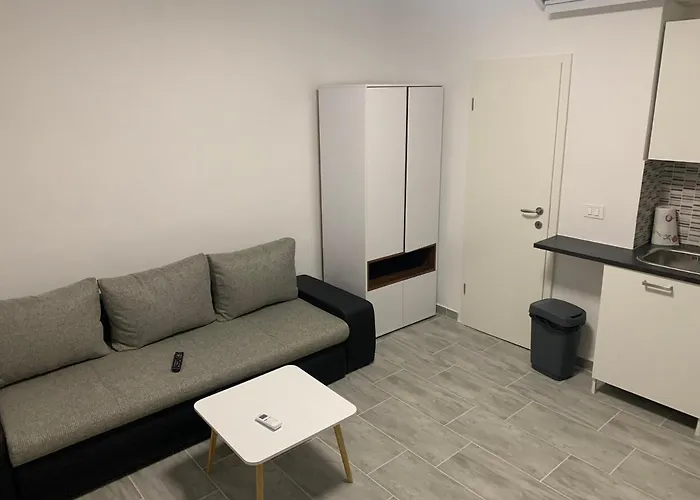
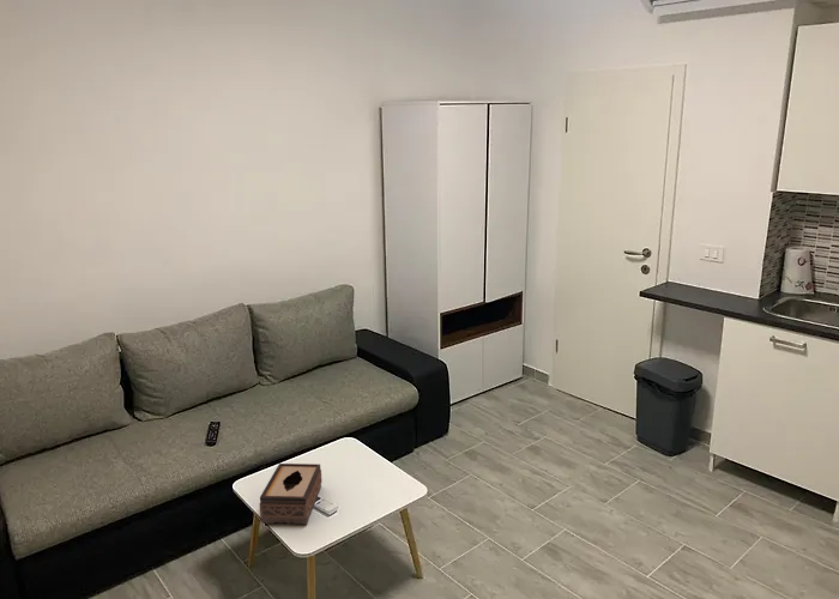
+ tissue box (291, 491)
